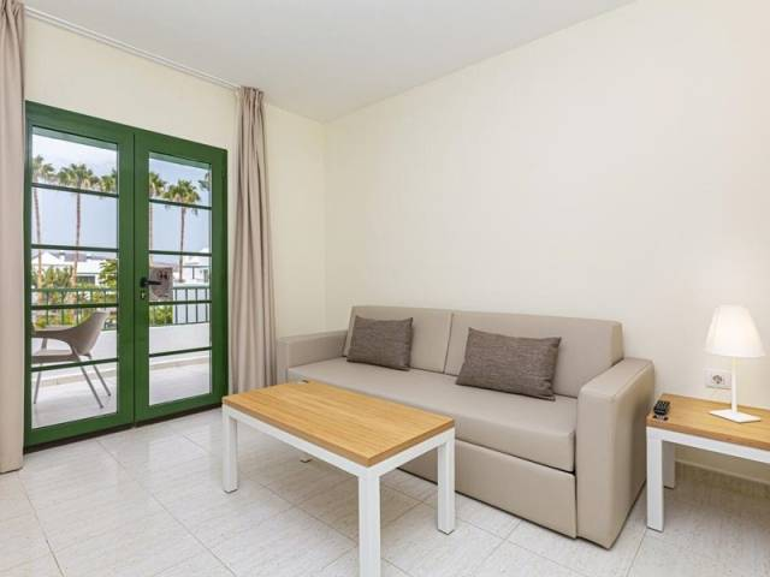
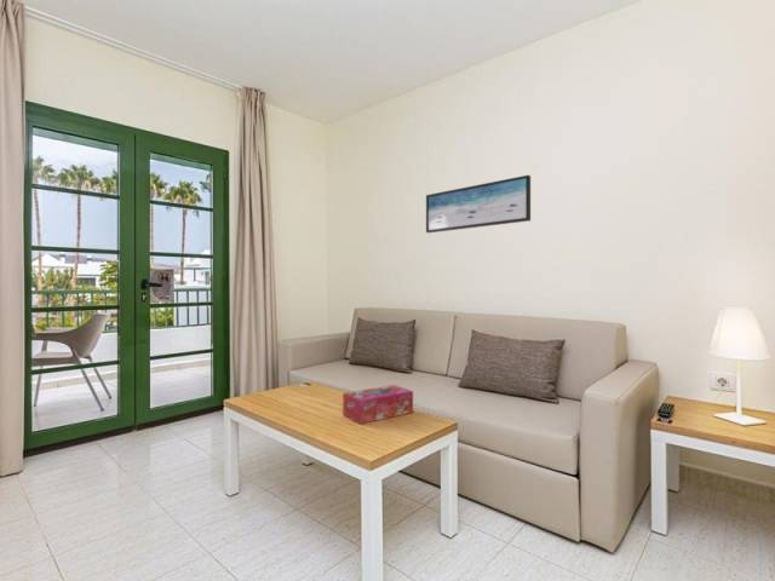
+ wall art (473, 206)
+ tissue box (378, 402)
